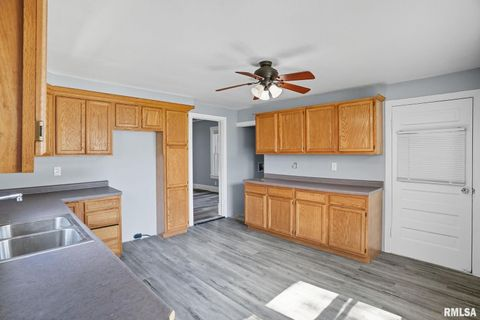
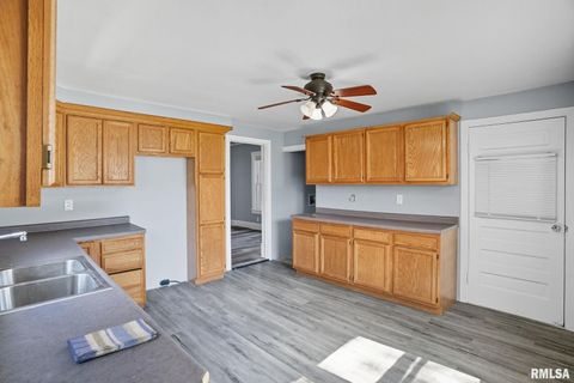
+ dish towel (112, 336)
